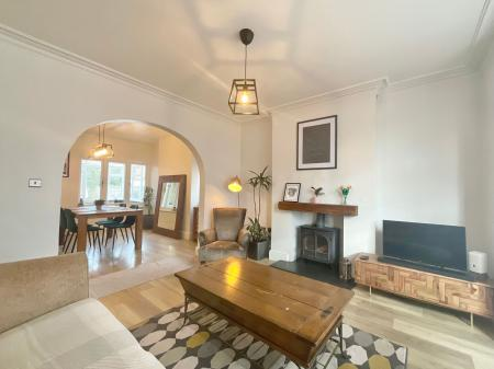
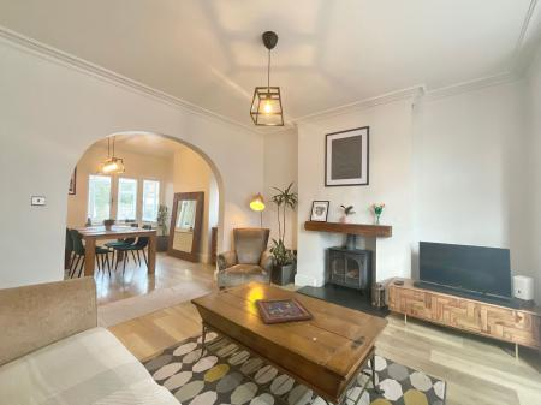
+ painted panel (281, 308)
